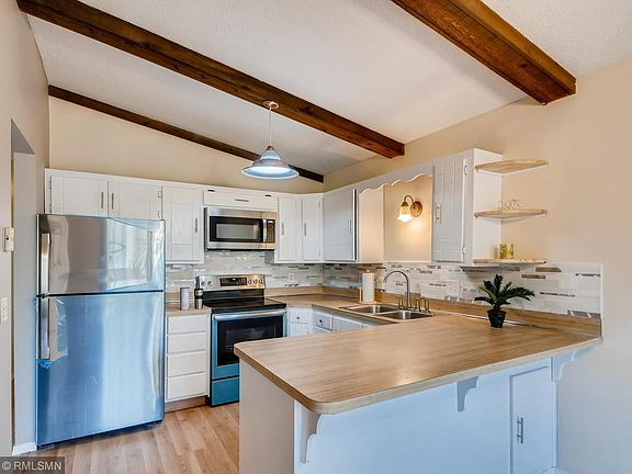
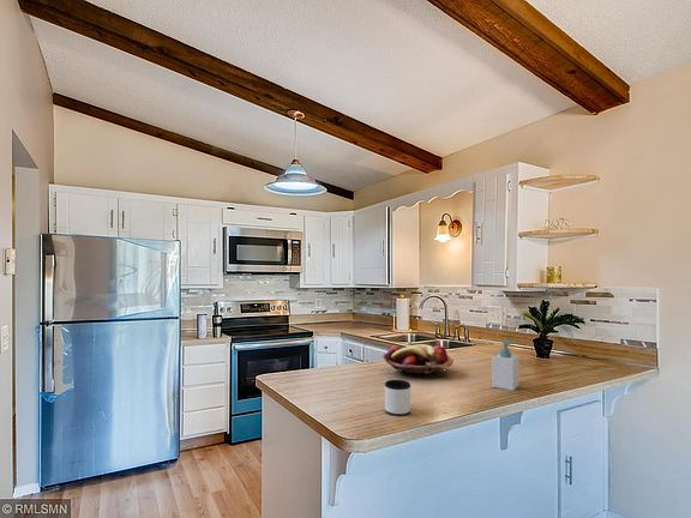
+ mug (395, 396)
+ fruit basket (419, 357)
+ soap bottle (505, 363)
